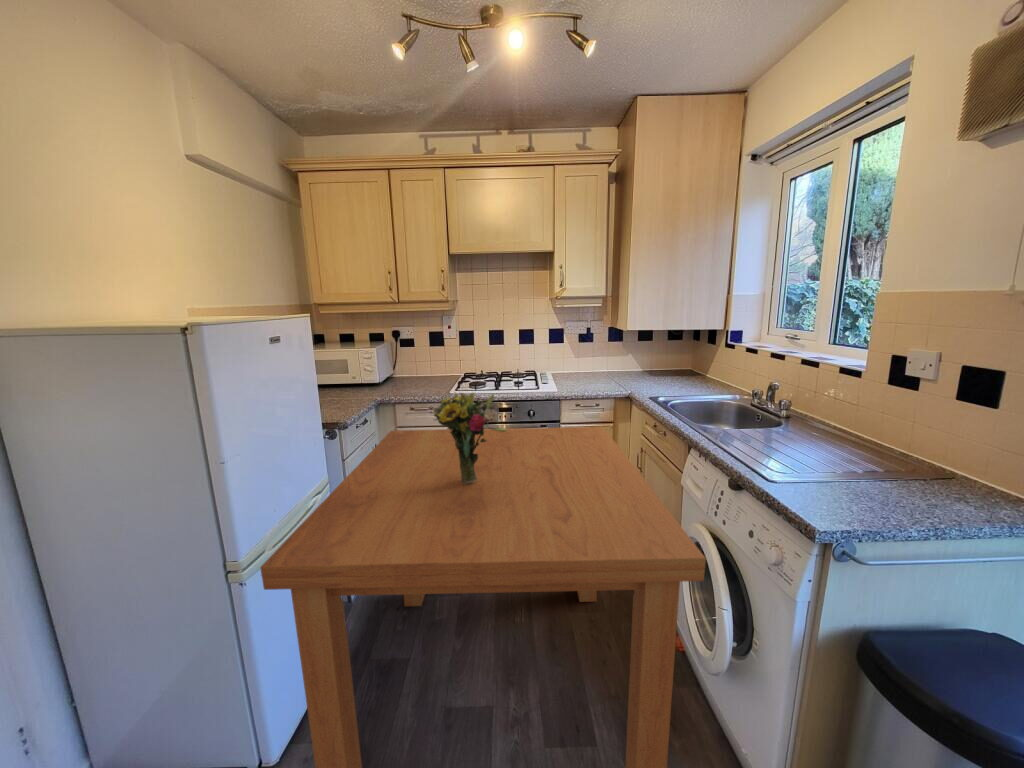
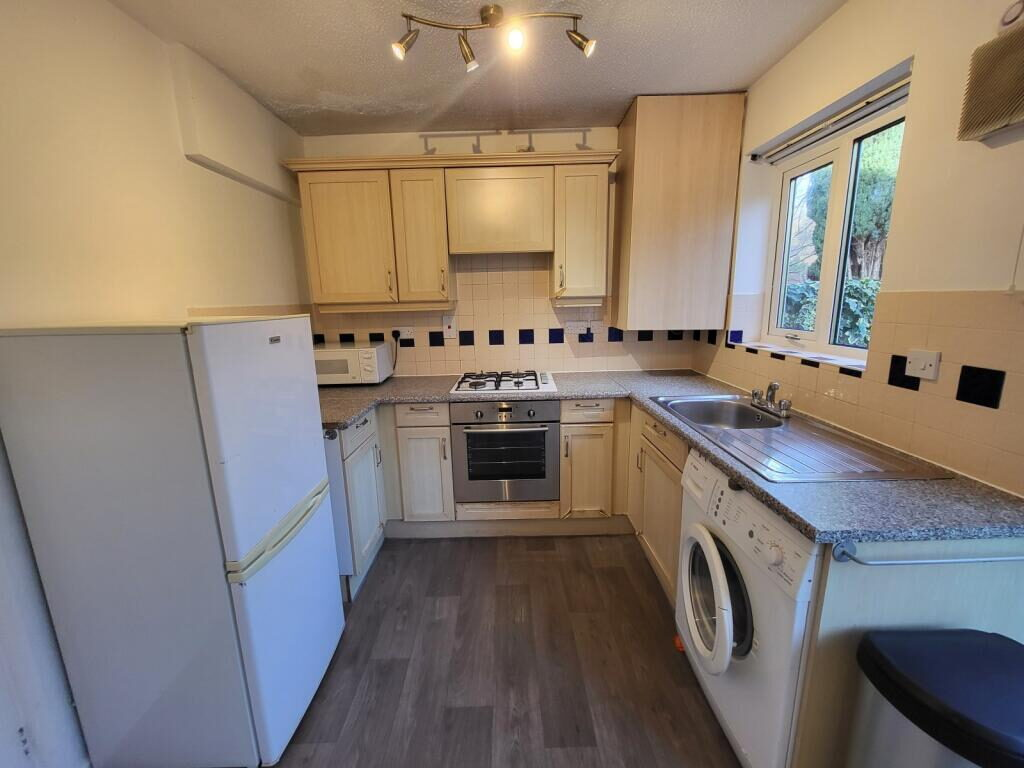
- dining table (495, 580)
- bouquet (469, 437)
